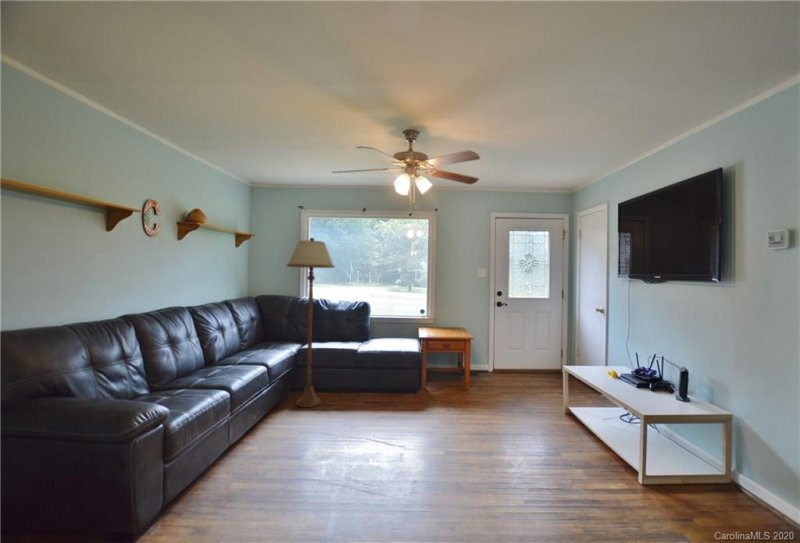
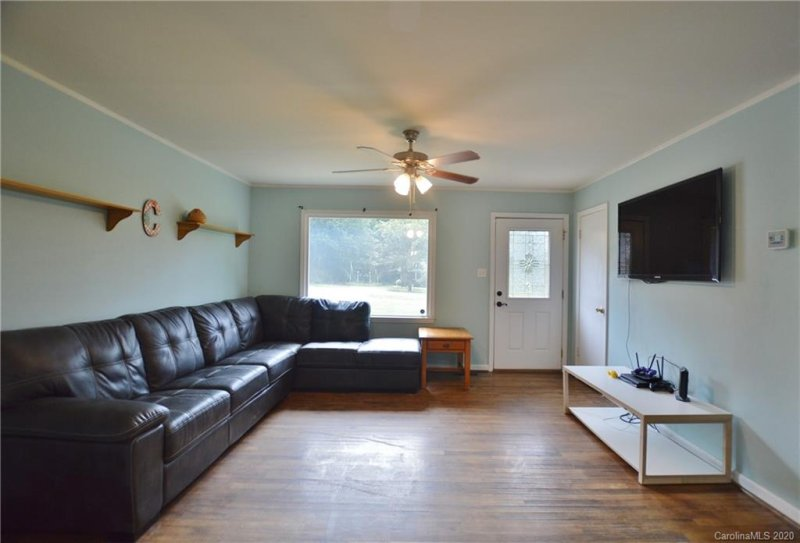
- floor lamp (310, 320)
